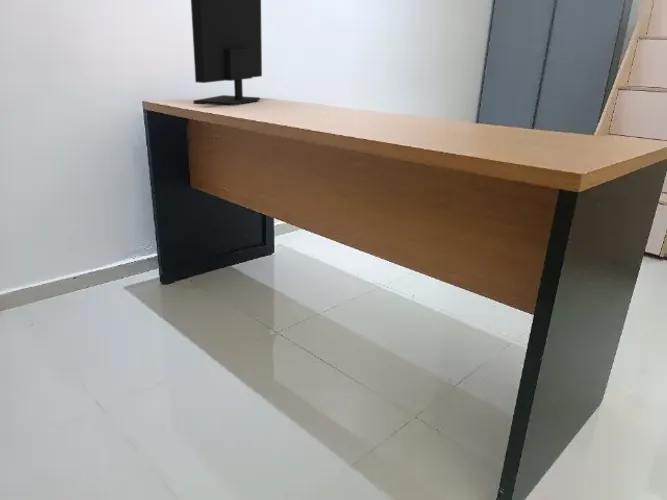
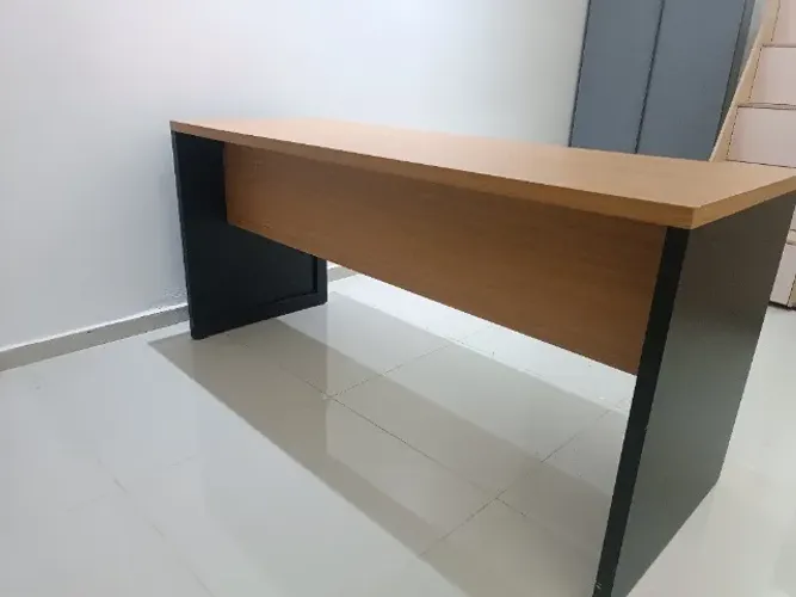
- monitor (226, 45)
